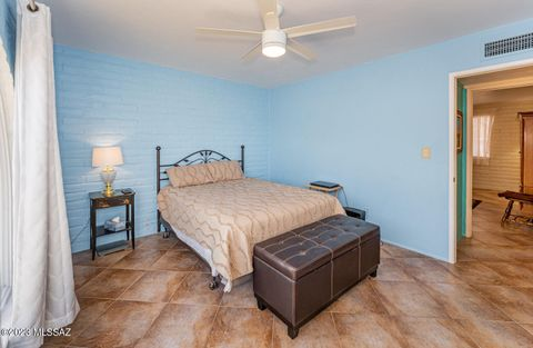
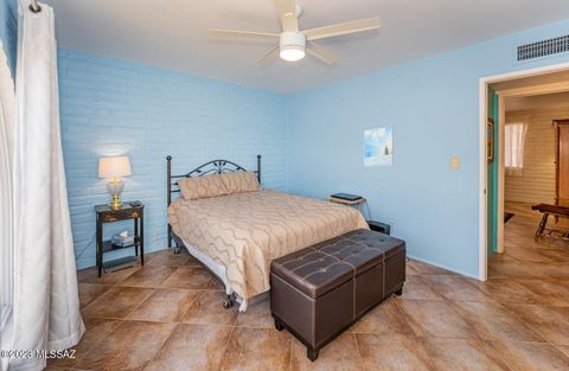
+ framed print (378, 147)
